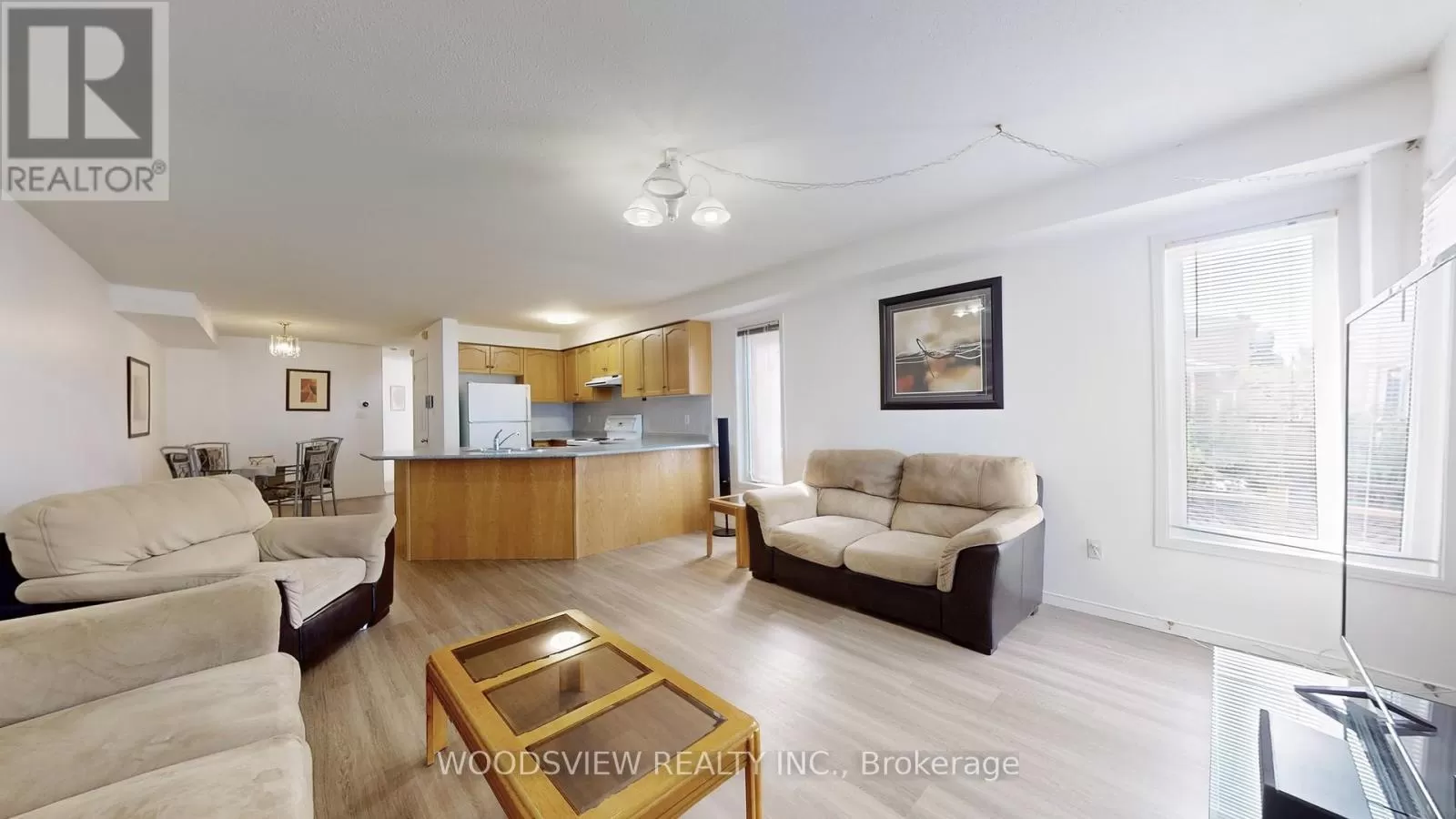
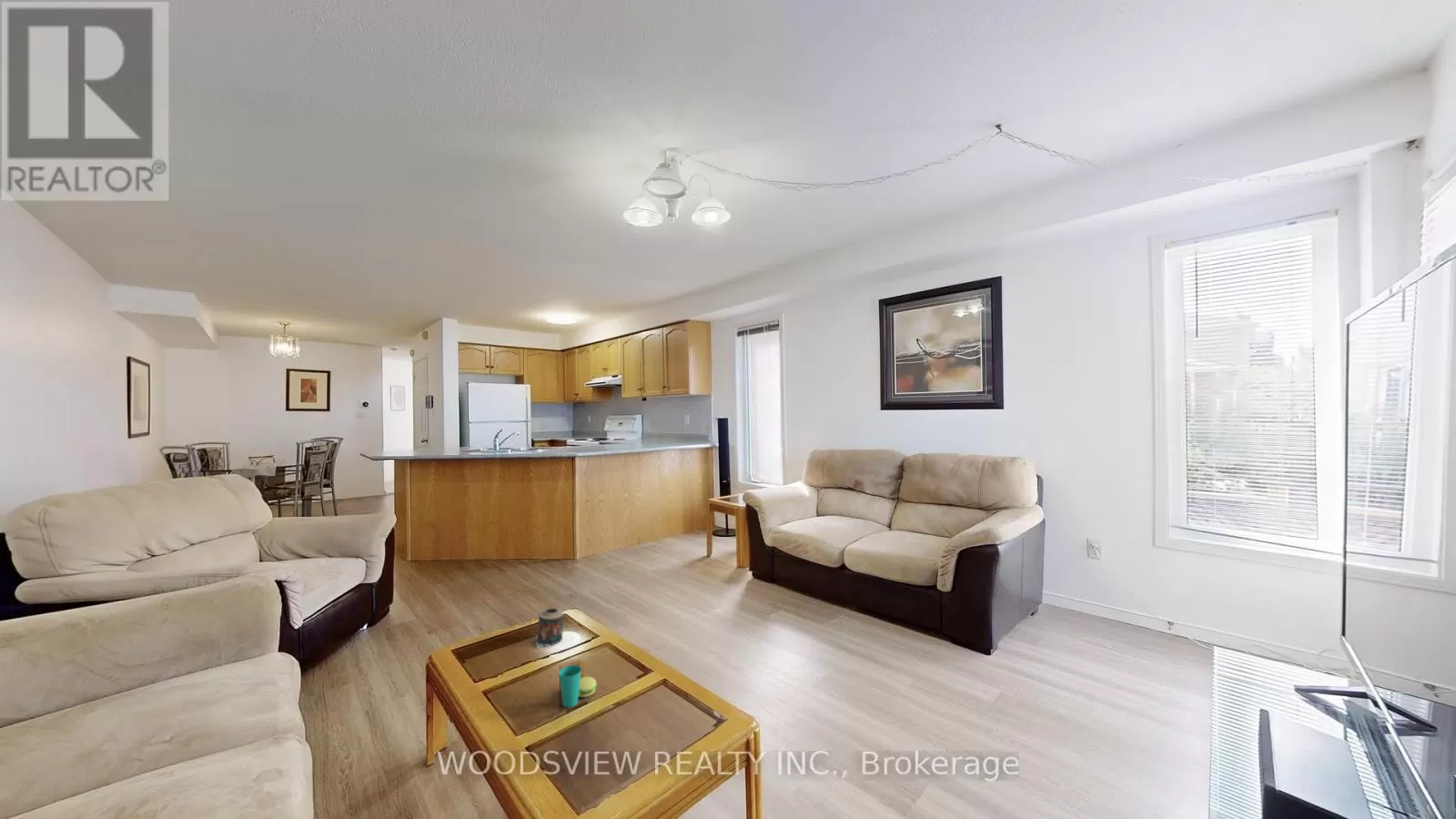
+ candle (547, 626)
+ cup (578, 682)
